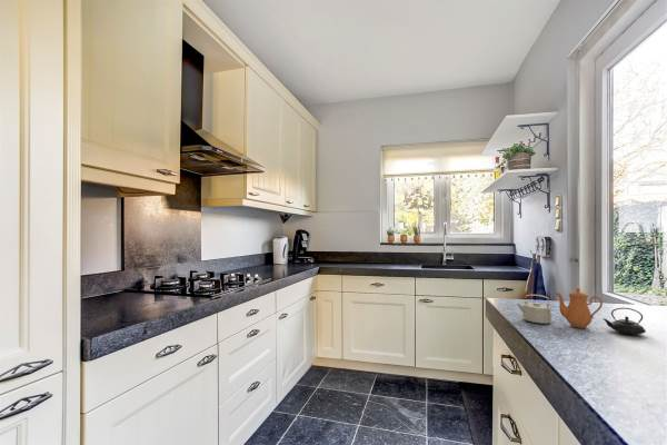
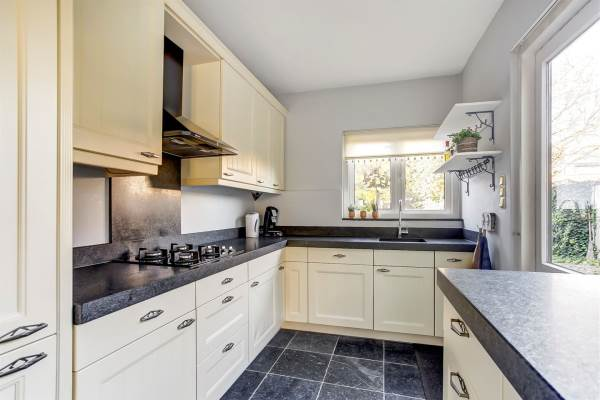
- teapot (575, 306)
